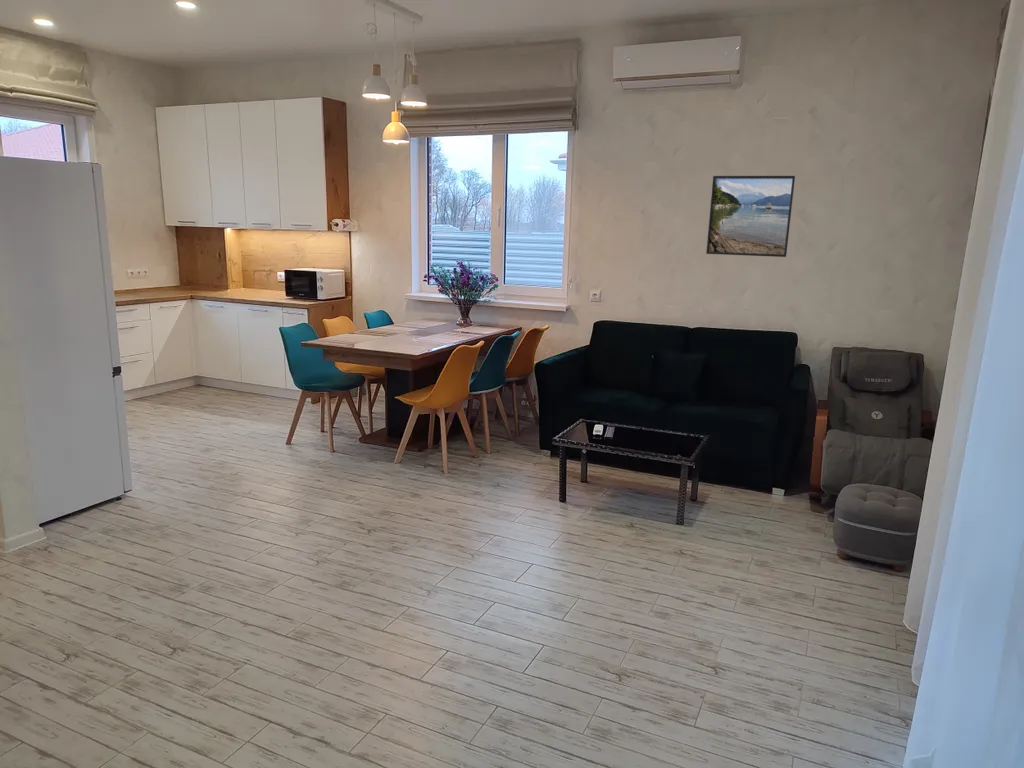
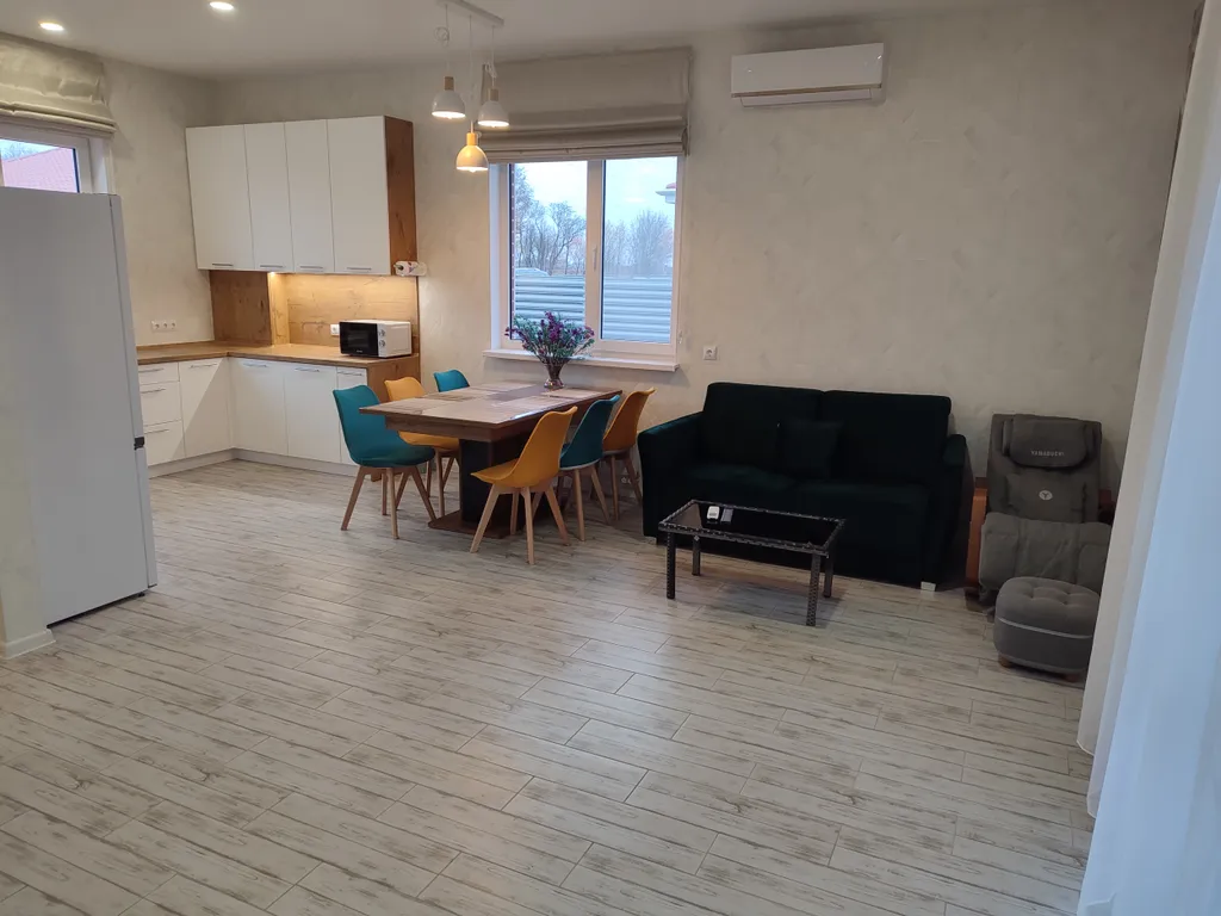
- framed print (749, 216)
